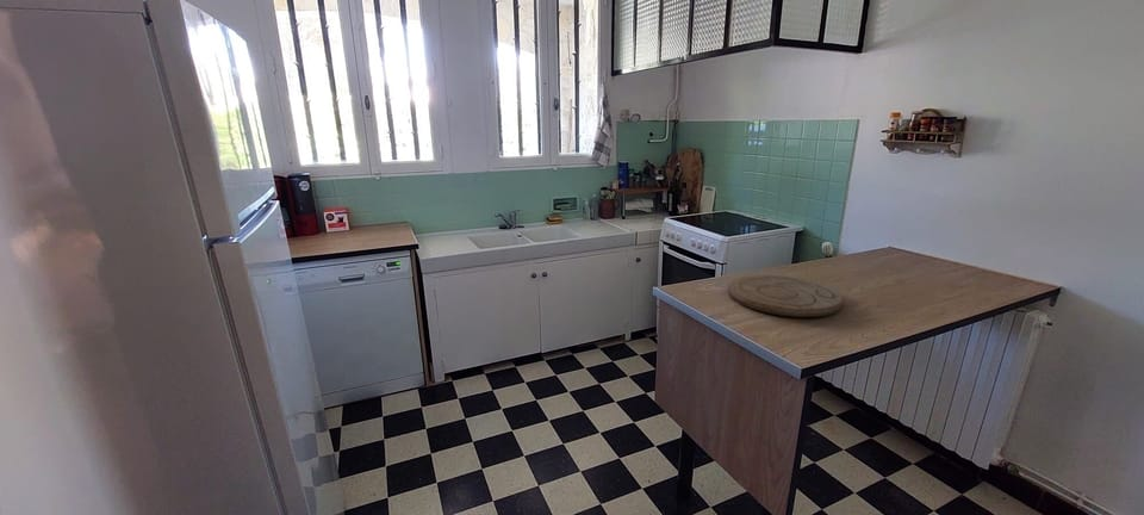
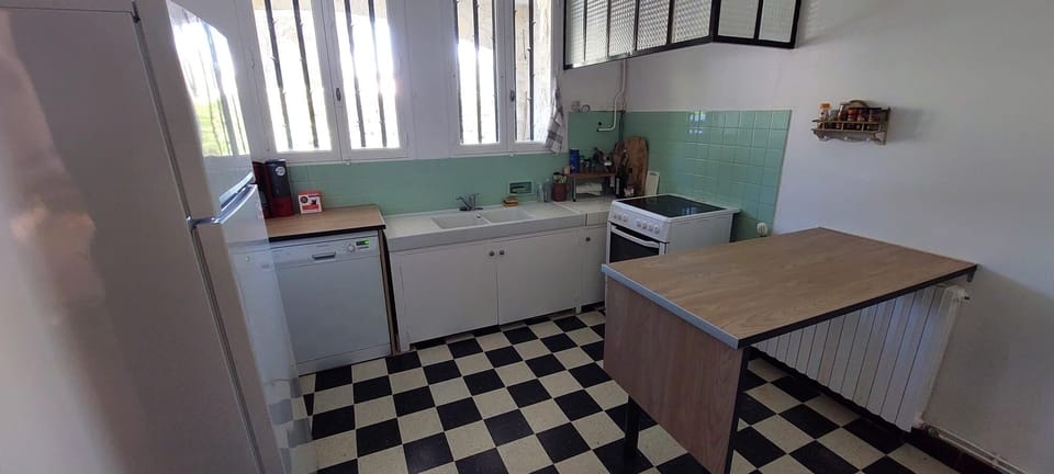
- cutting board (782, 293)
